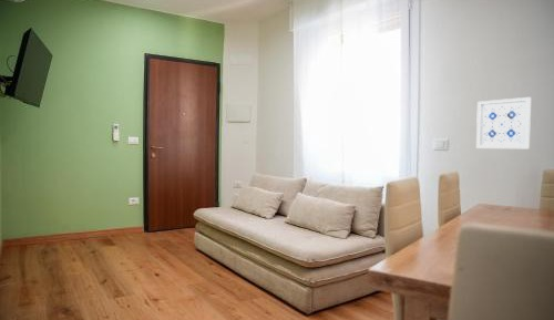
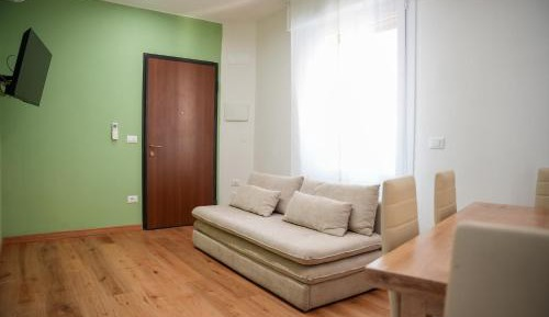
- wall art (502, 124)
